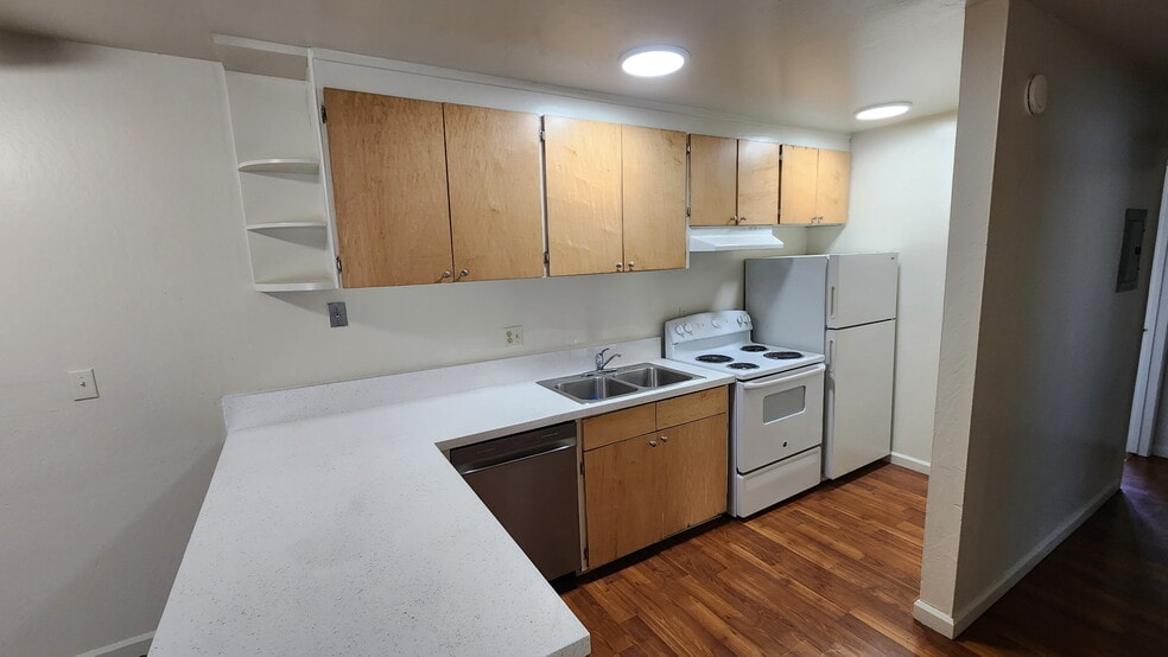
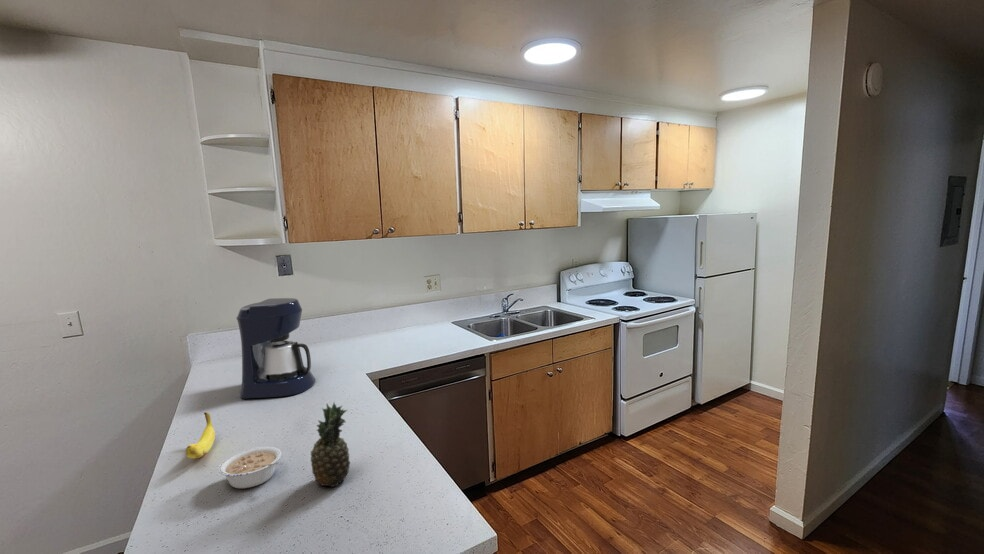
+ banana (201, 440)
+ coffee maker (274, 344)
+ fruit (329, 441)
+ legume (253, 466)
